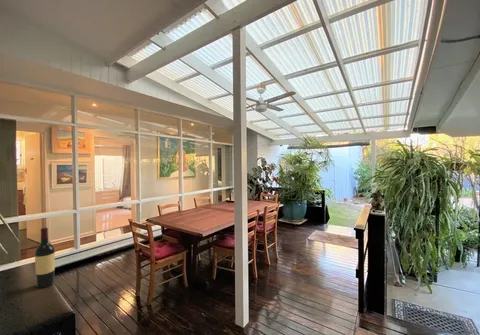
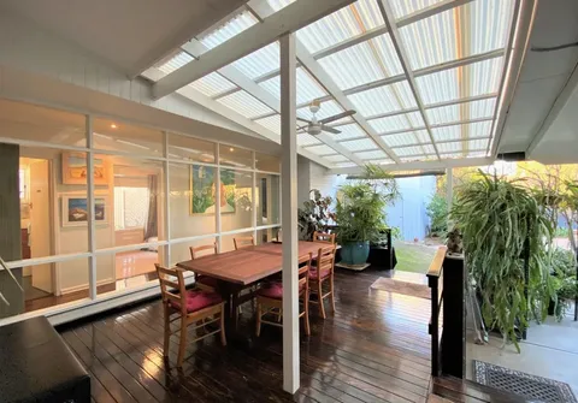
- wine bottle (45, 256)
